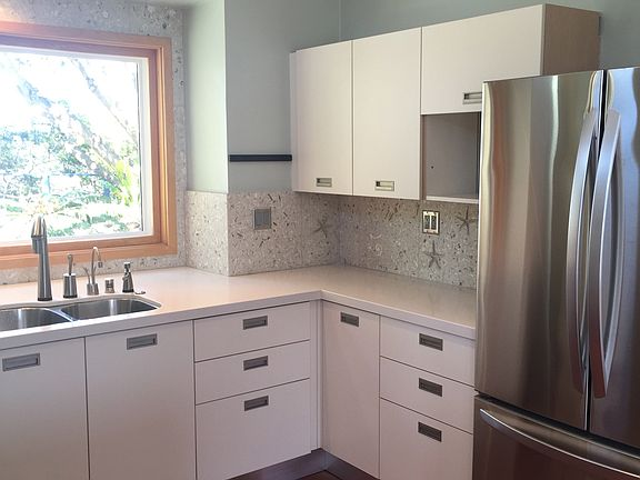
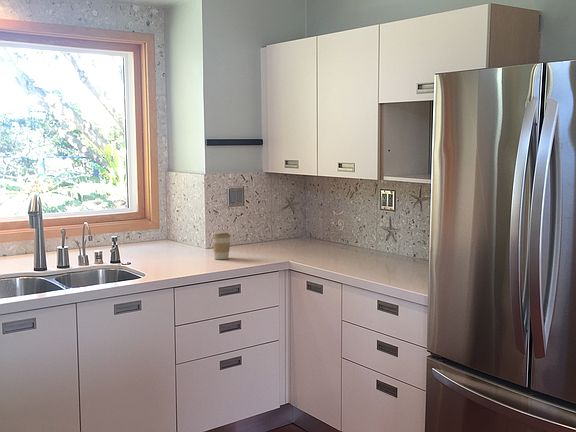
+ coffee cup (221, 245)
